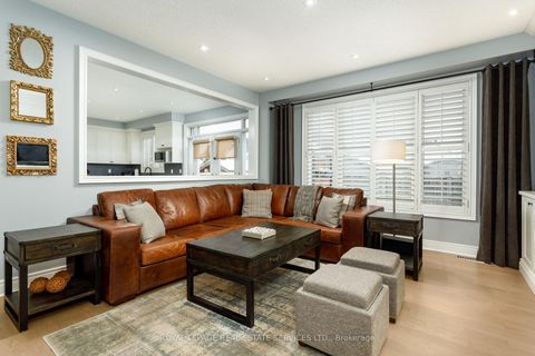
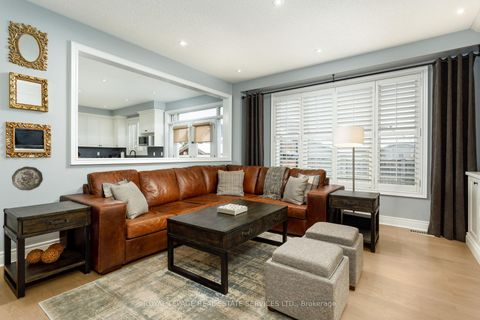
+ decorative plate (27, 178)
